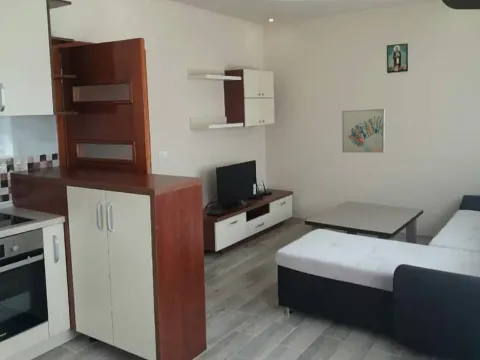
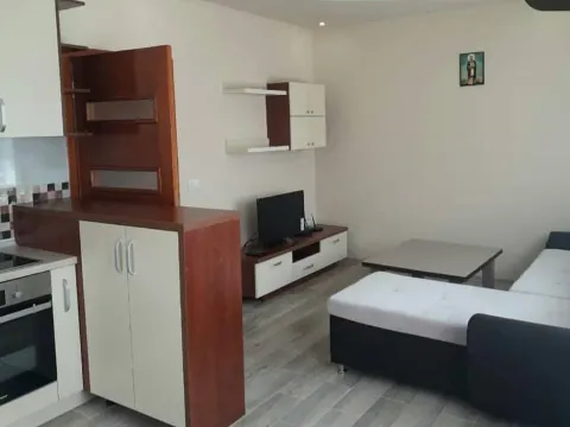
- wall art (362, 131)
